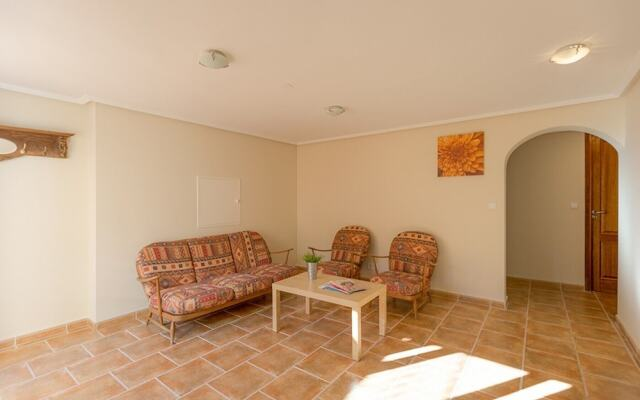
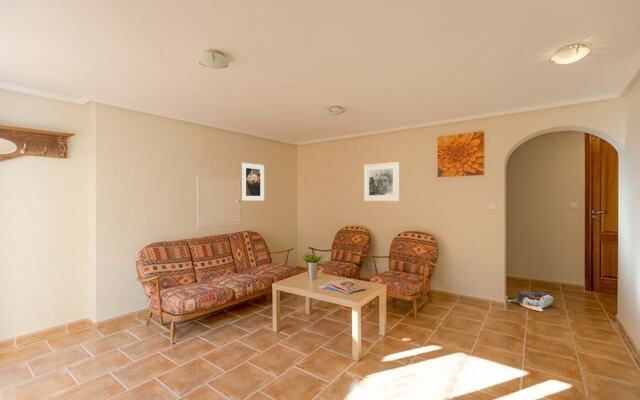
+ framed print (380, 182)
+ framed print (253, 182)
+ bag (533, 298)
